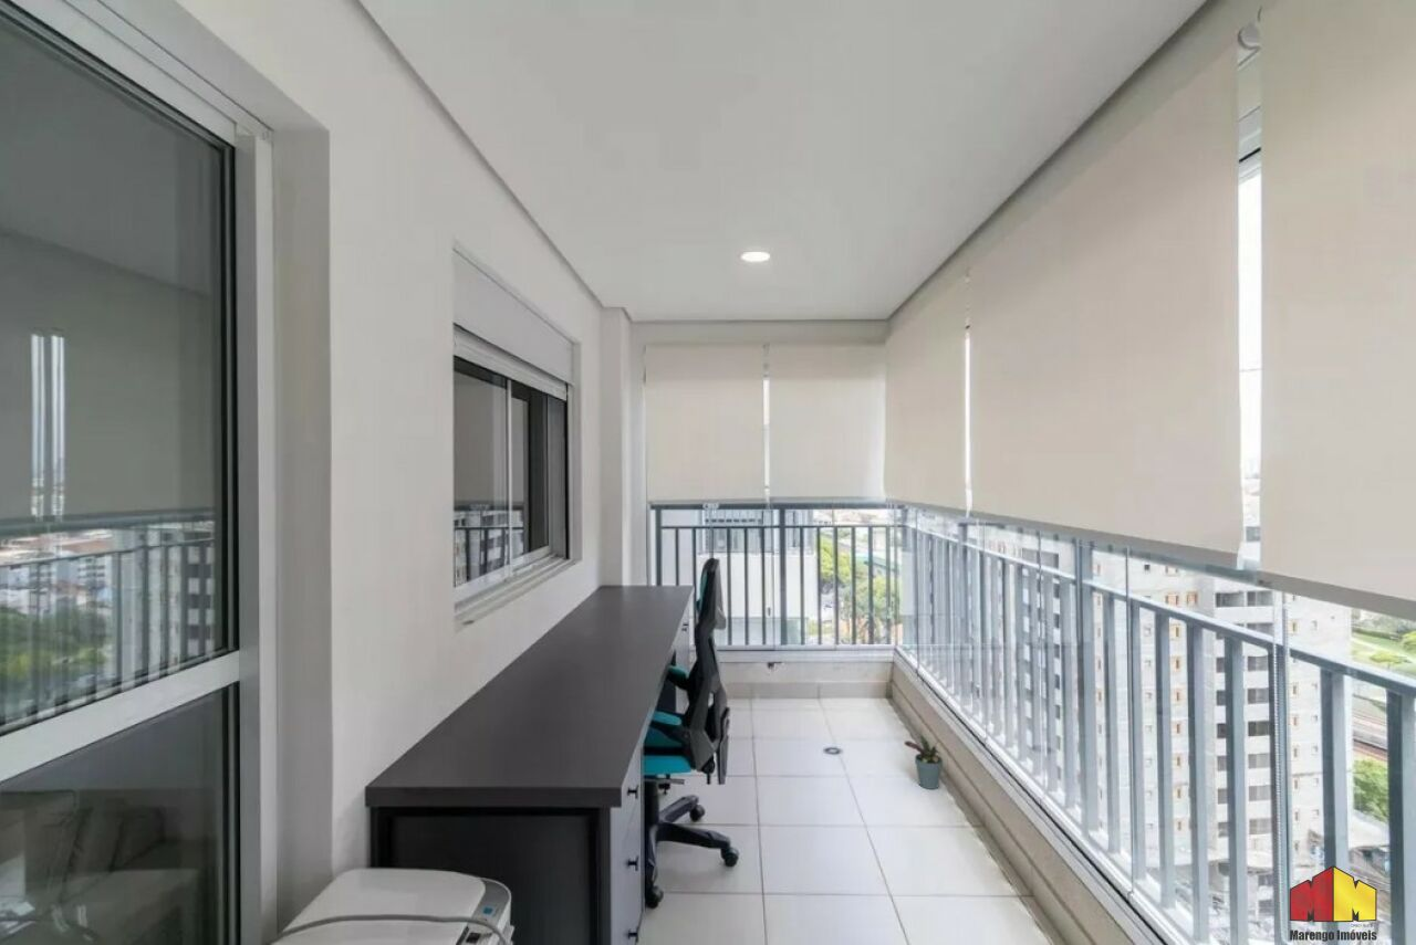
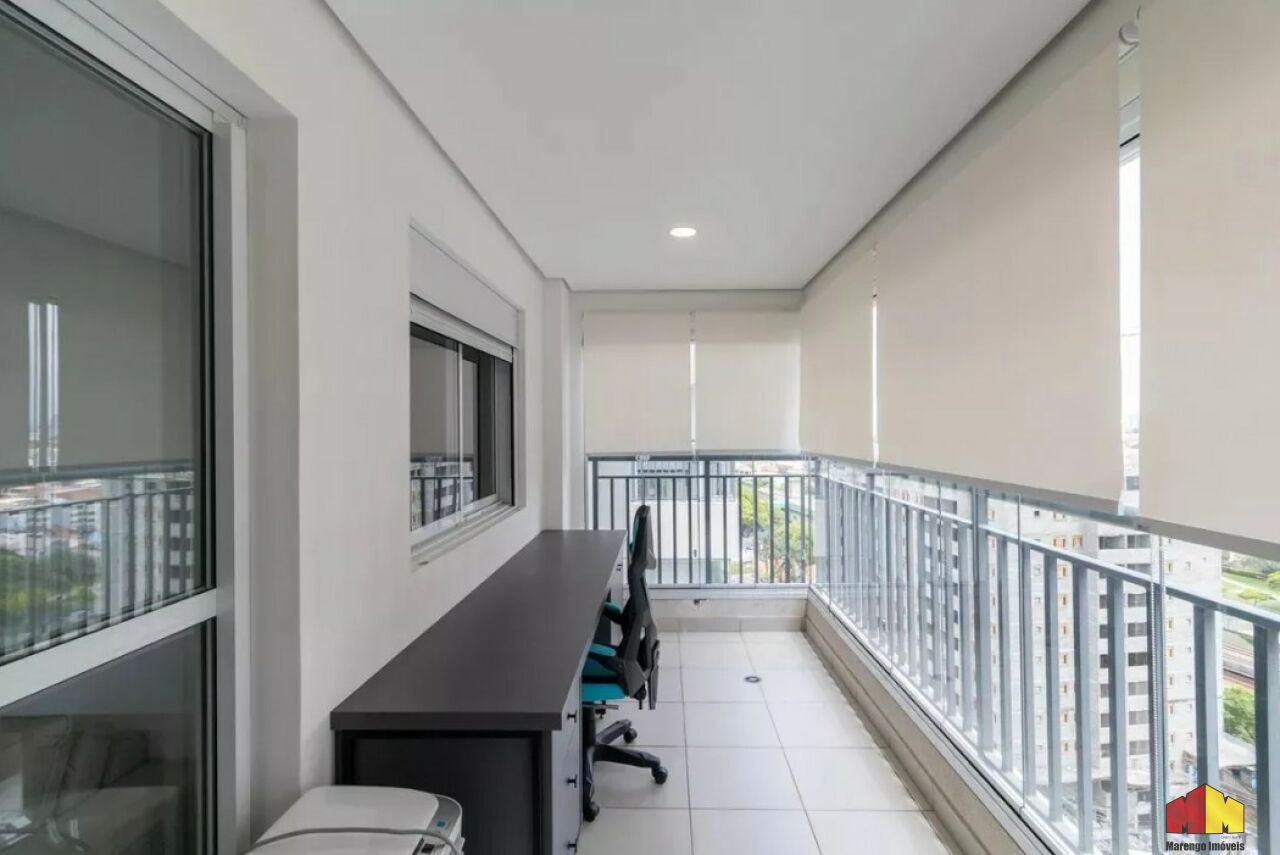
- potted plant (924, 758)
